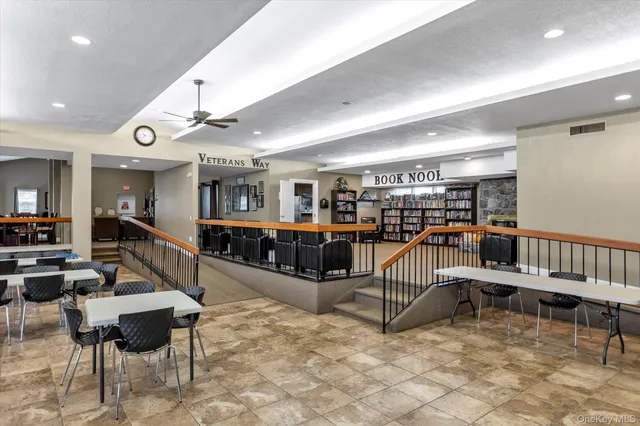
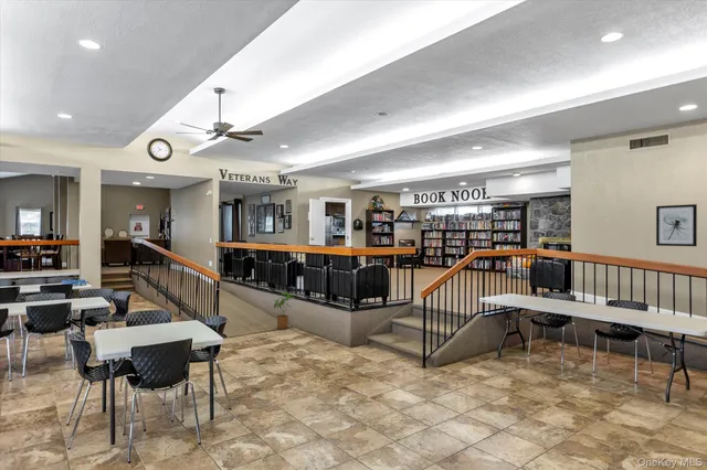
+ house plant (281, 308)
+ wall art (675, 225)
